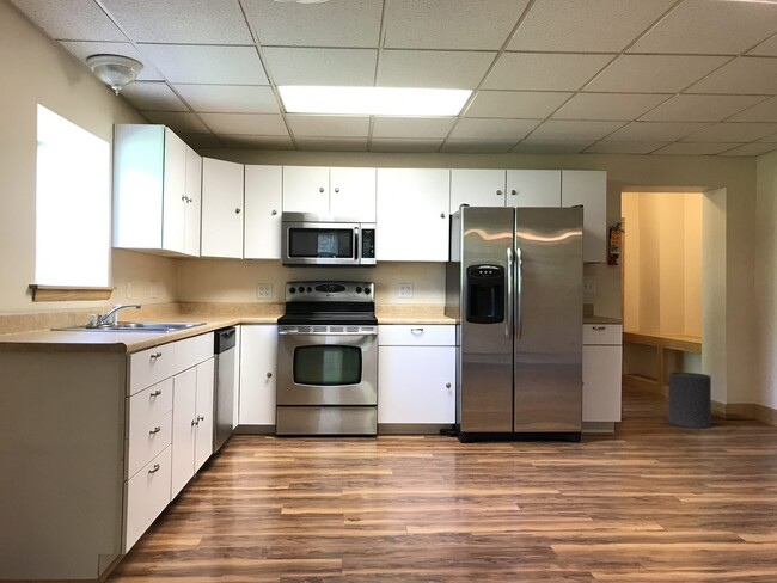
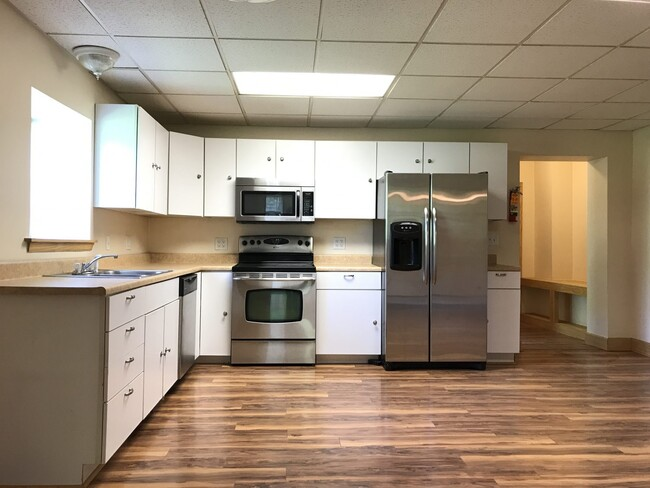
- trash can (689, 399)
